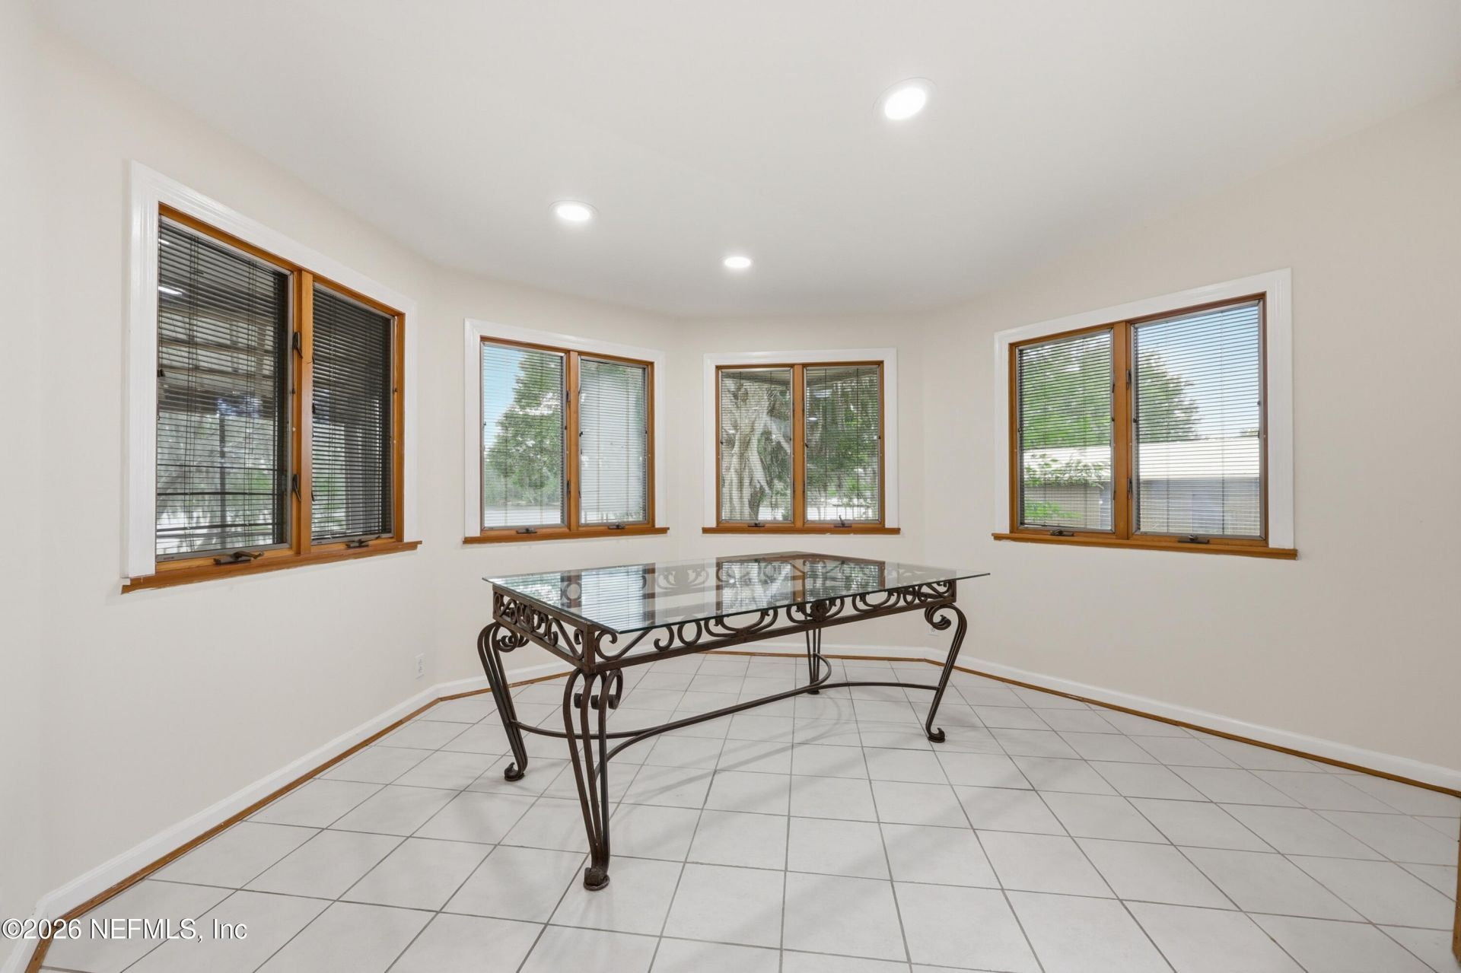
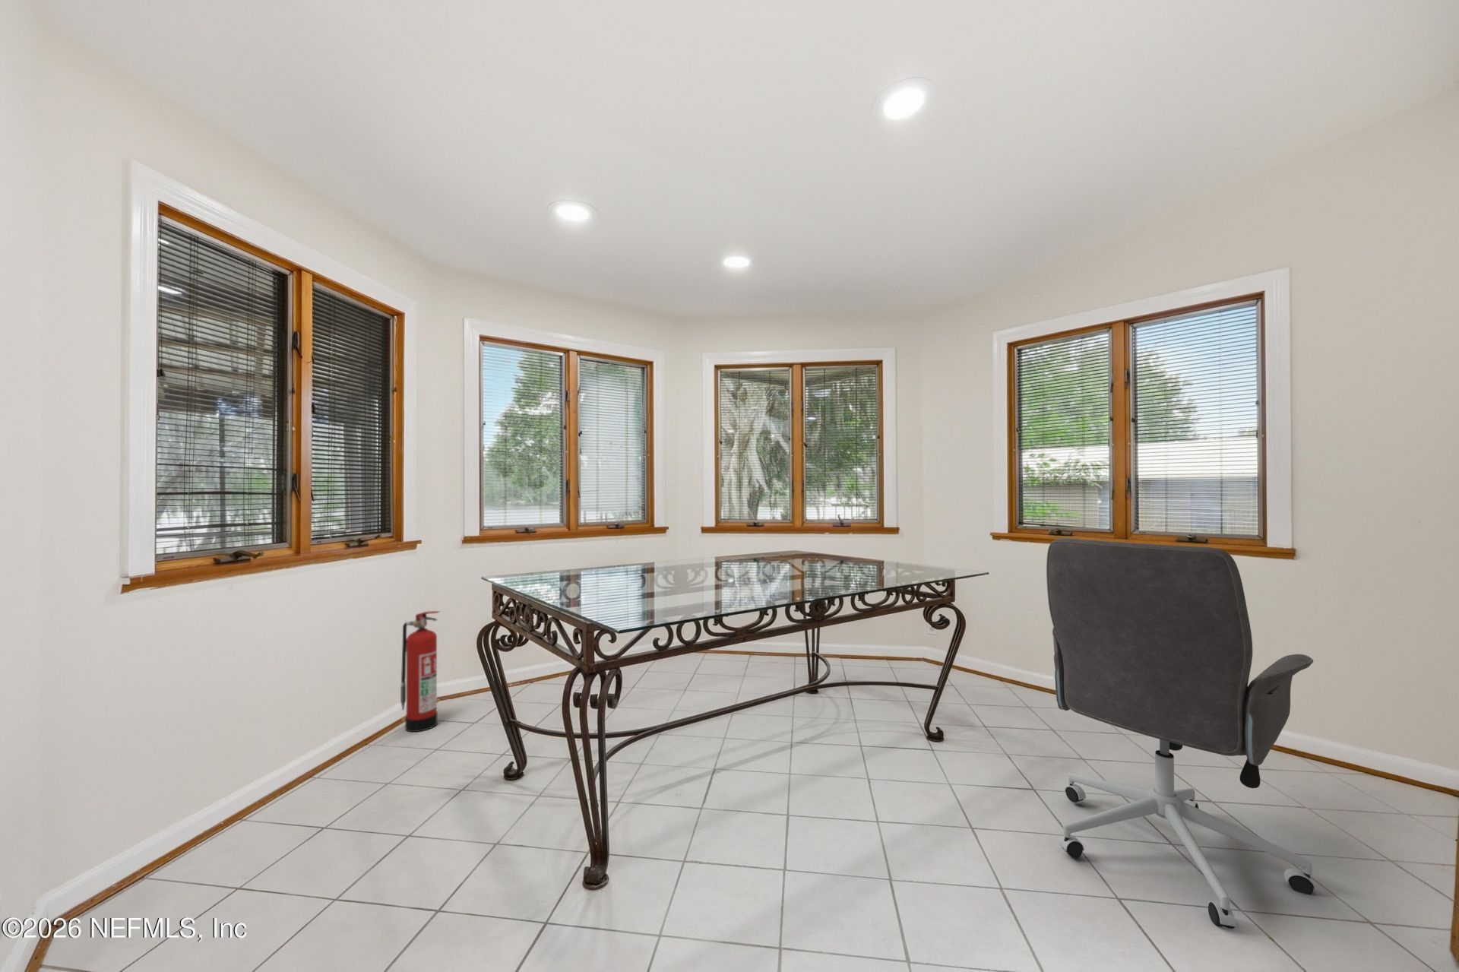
+ fire extinguisher (421, 668)
+ office chair (1162, 694)
